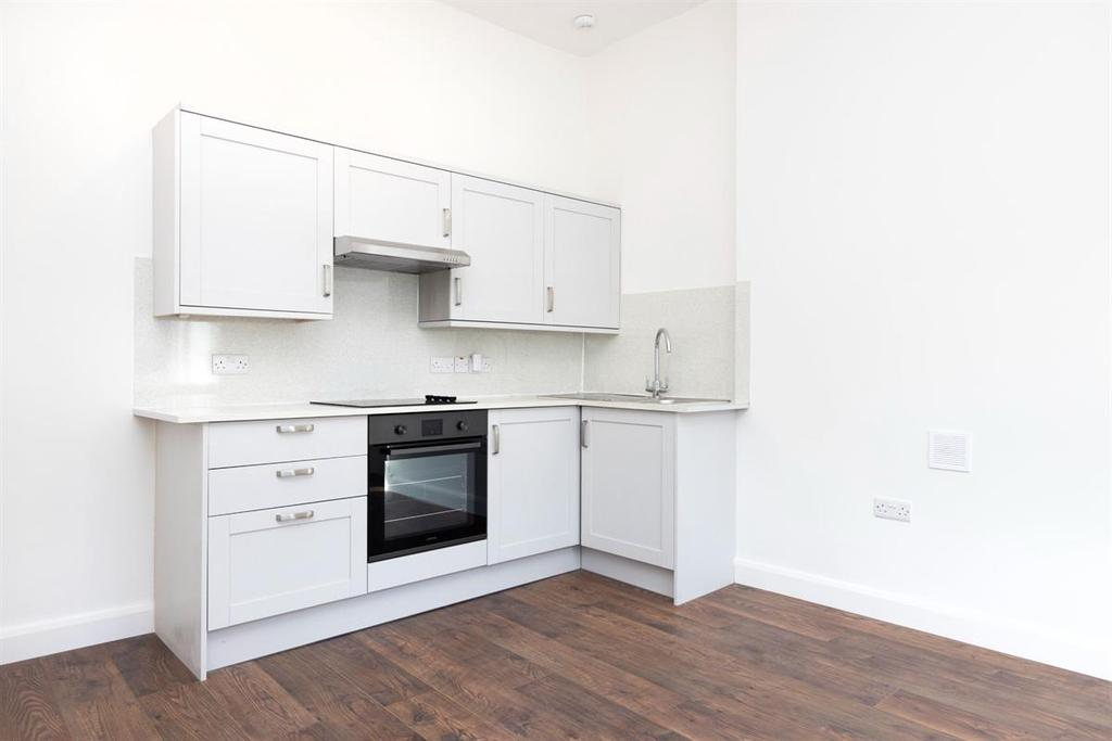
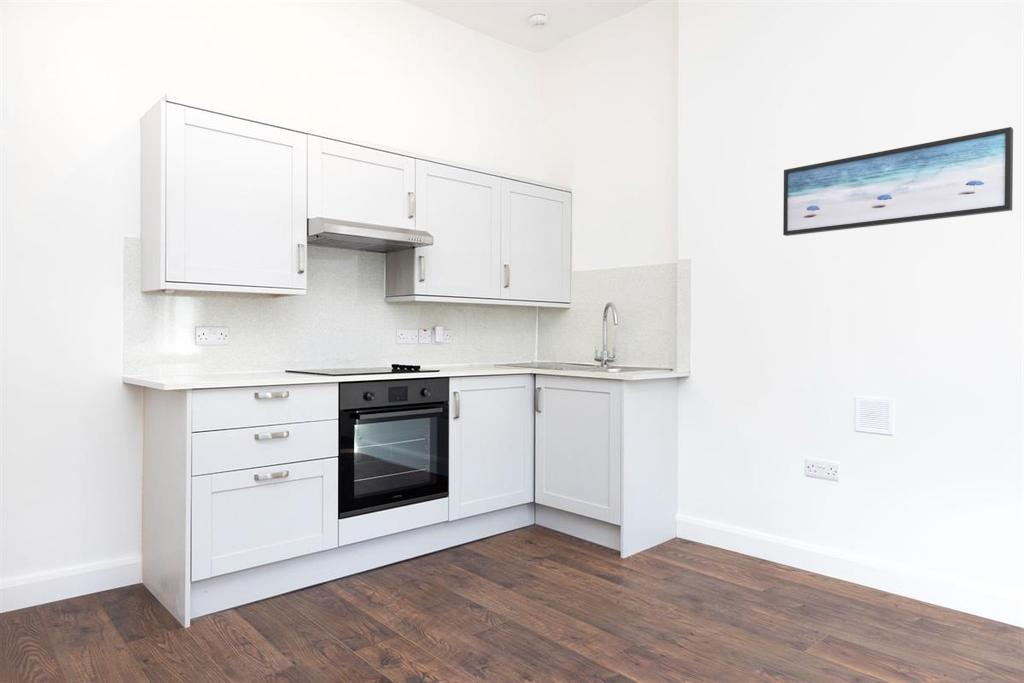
+ wall art (885, 187)
